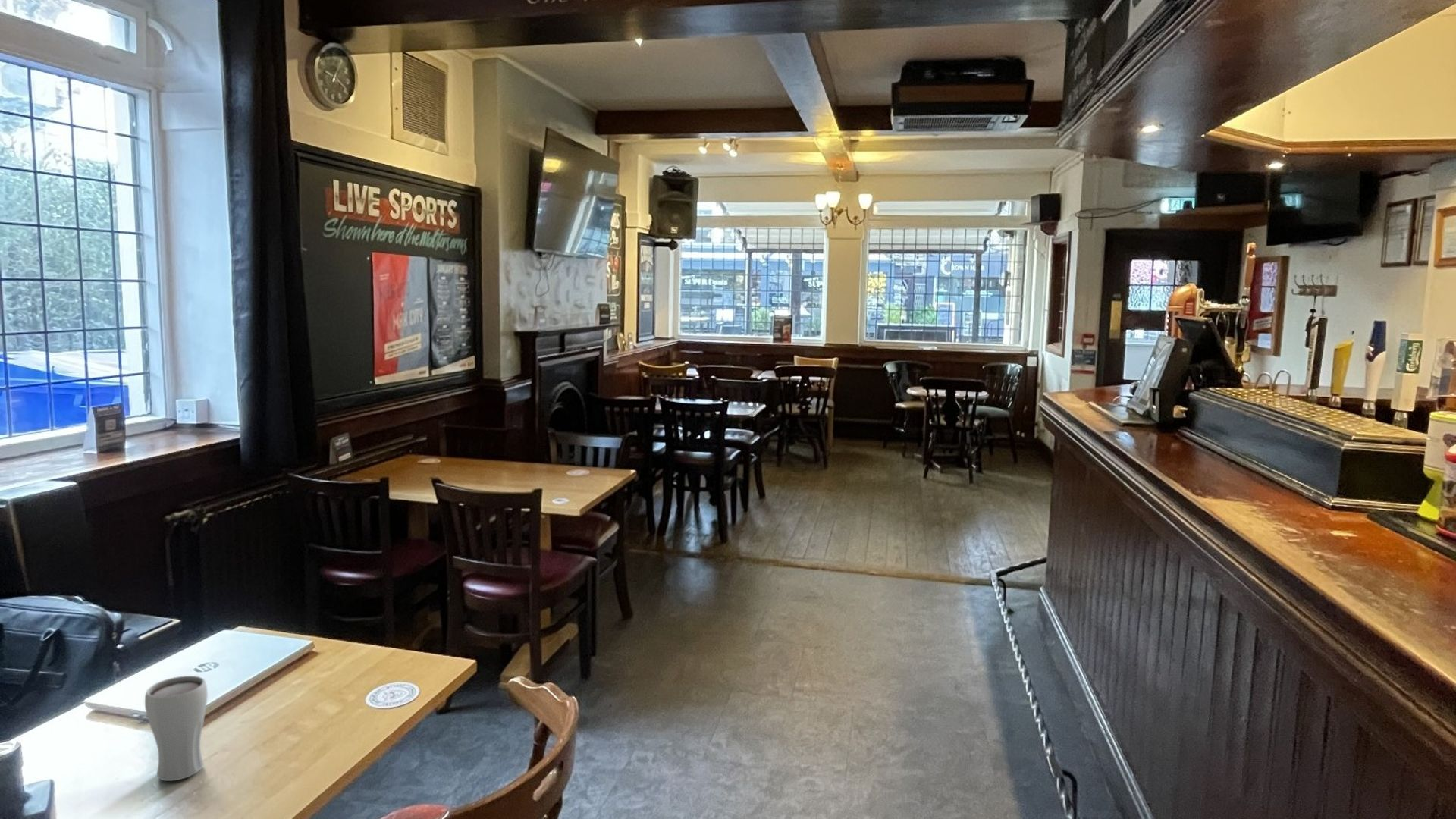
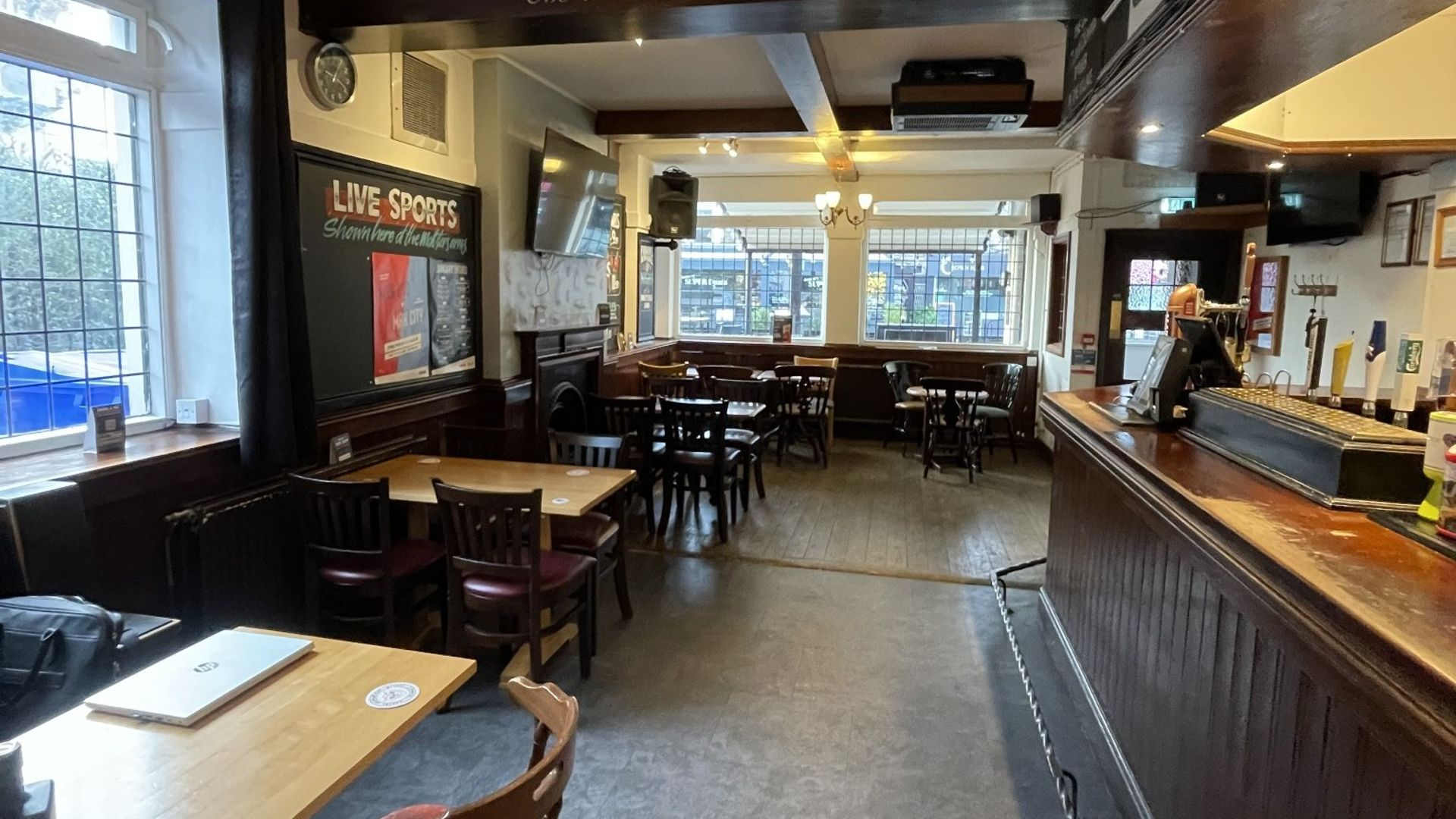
- drinking glass (178, 729)
